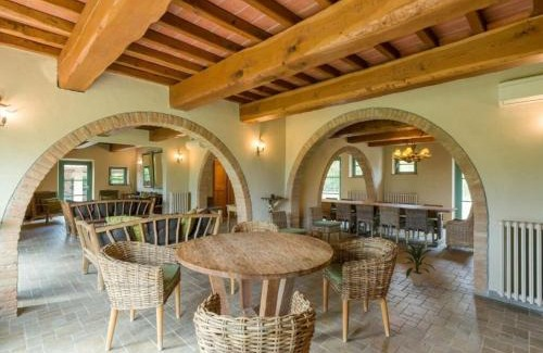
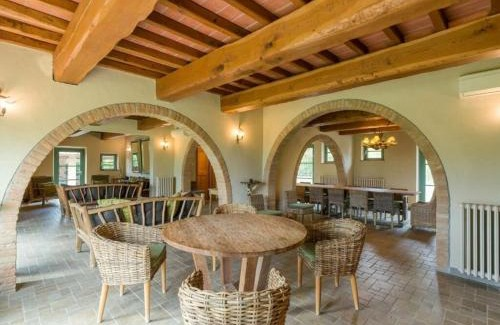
- indoor plant (416, 262)
